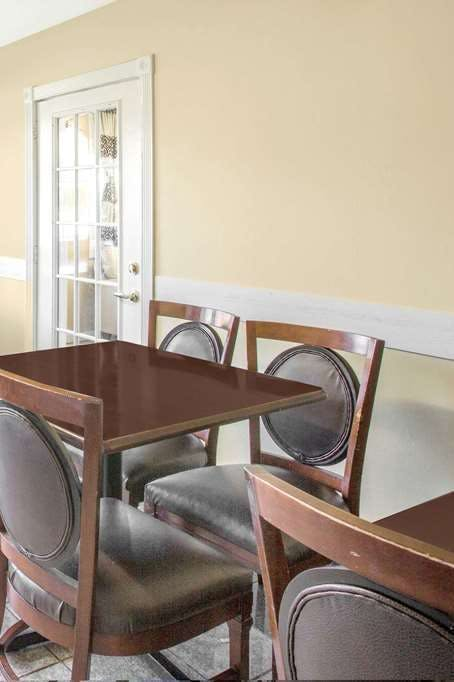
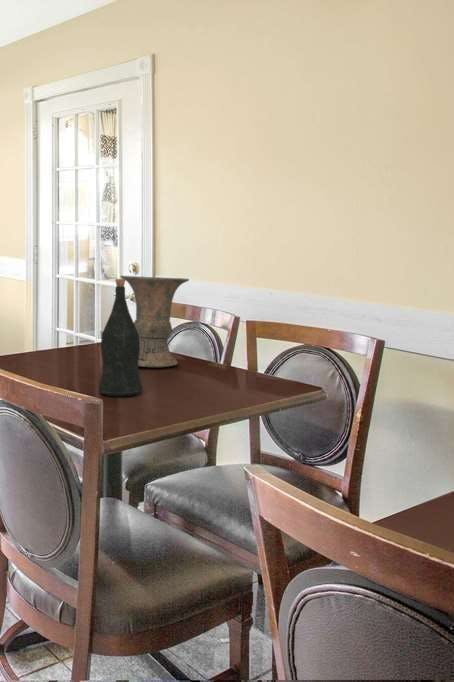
+ wine bottle (120, 336)
+ vase (154, 319)
